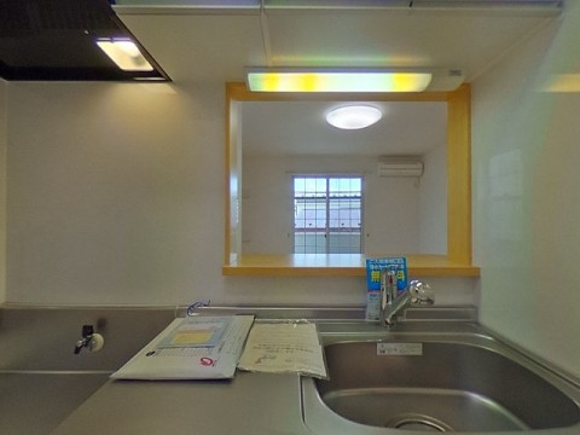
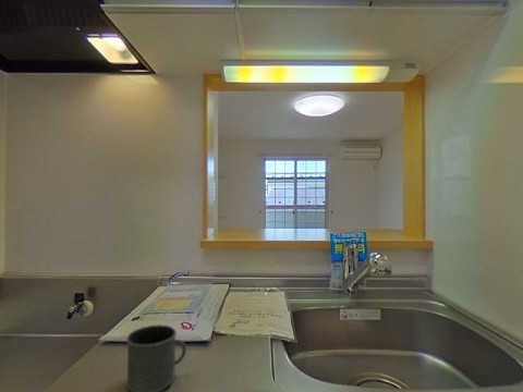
+ mug (157, 355)
